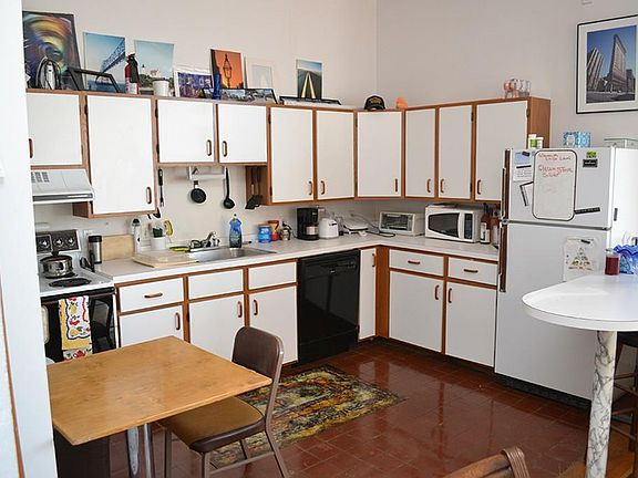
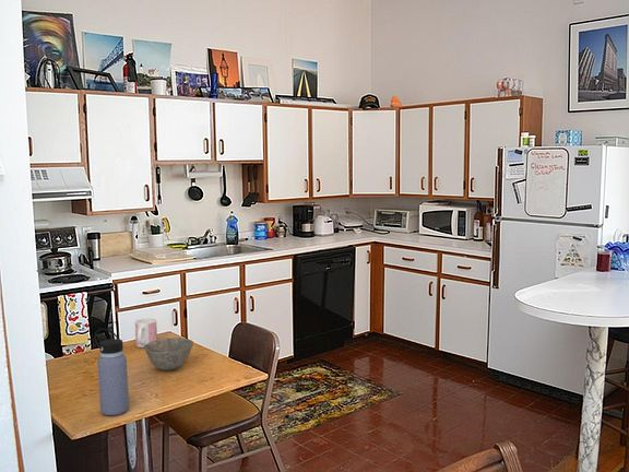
+ bowl (169, 356)
+ water bottle (111, 370)
+ mug (144, 333)
